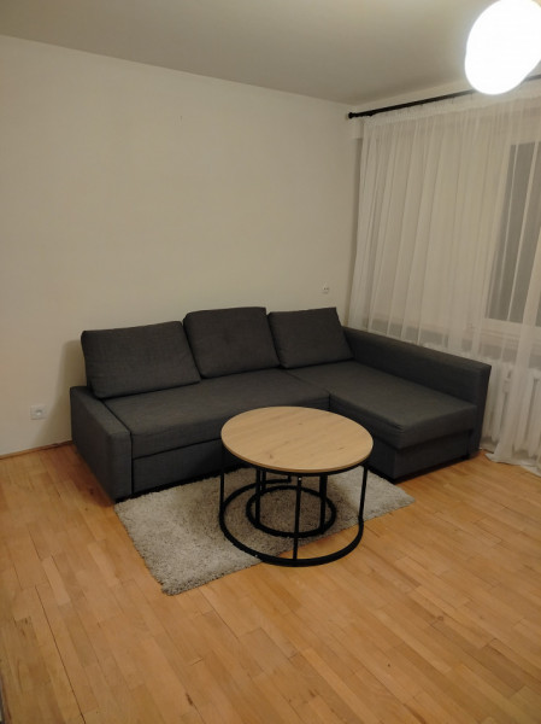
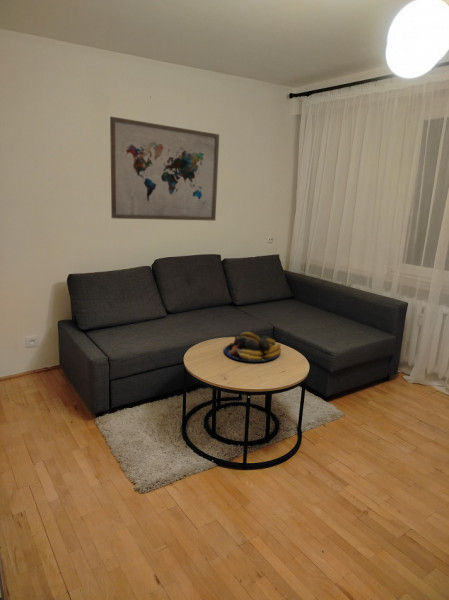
+ fruit bowl (252, 342)
+ wall art (168, 174)
